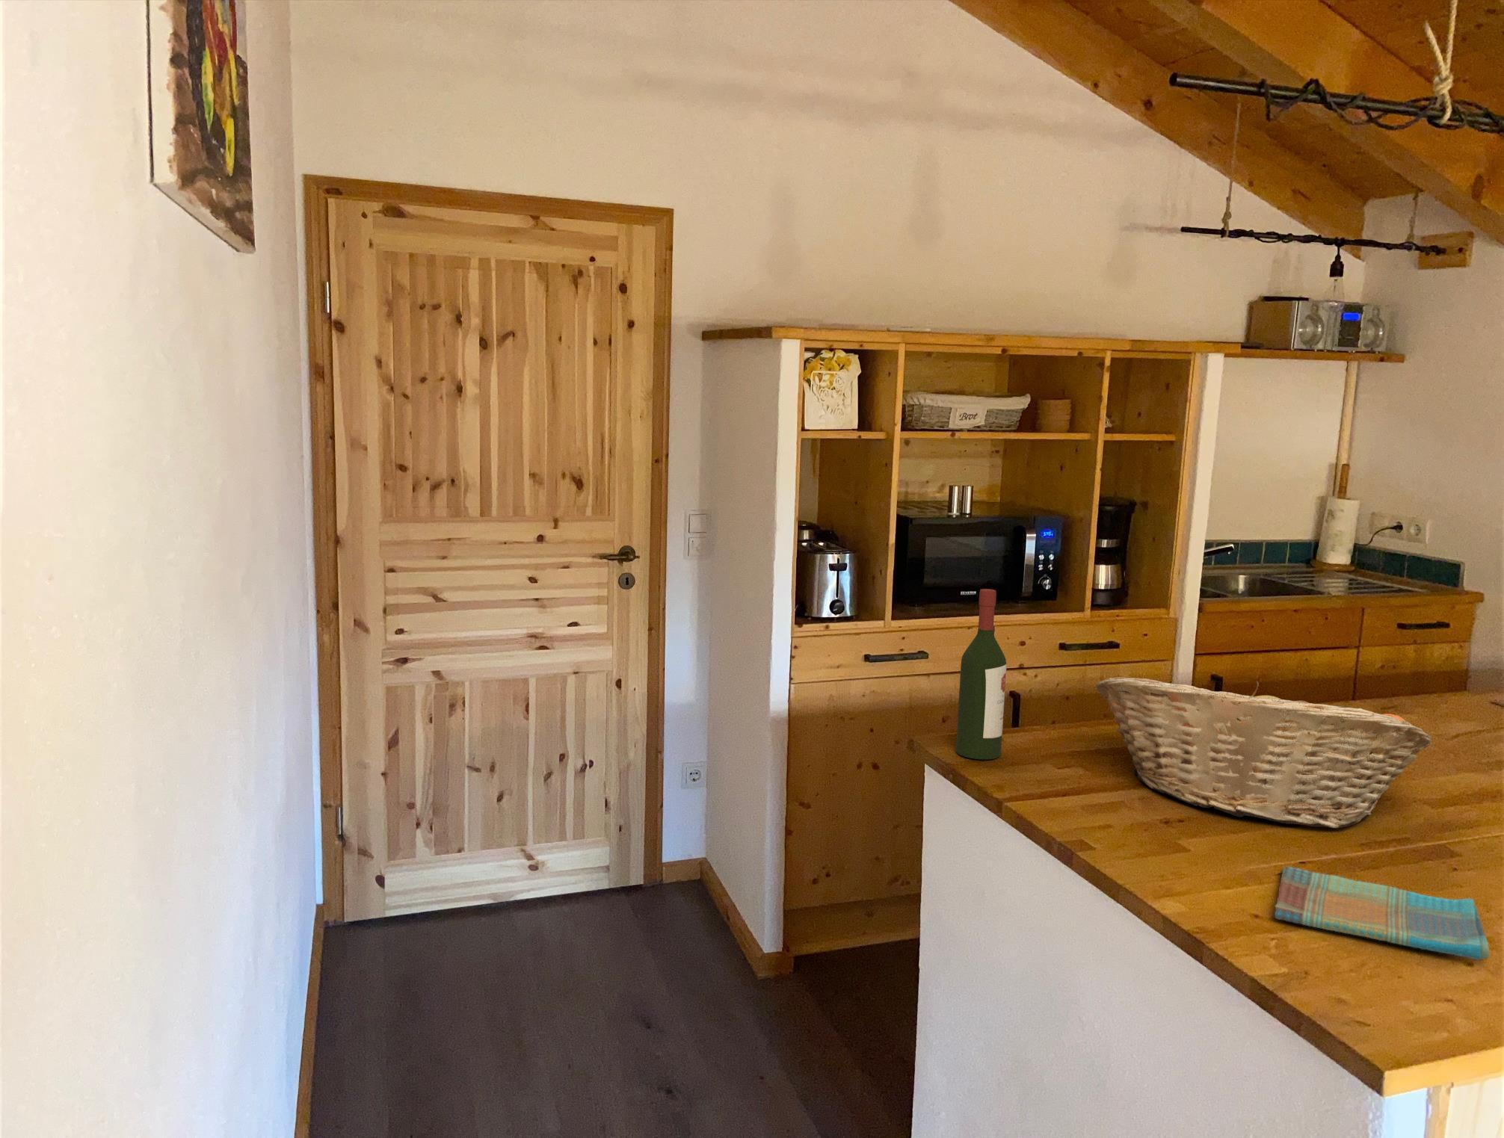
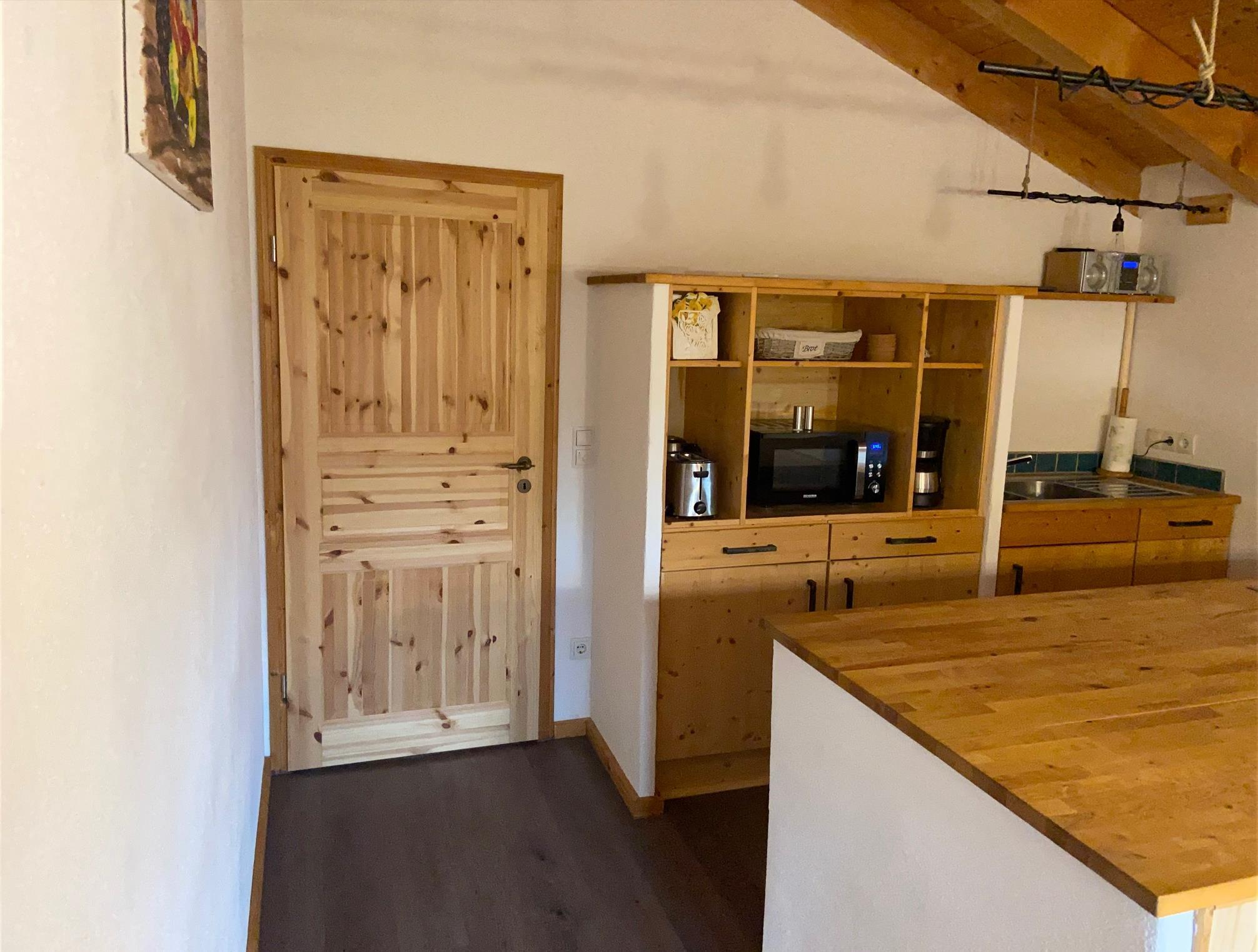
- dish towel (1377, 907)
- fruit basket (1251, 735)
- wine bottle (983, 672)
